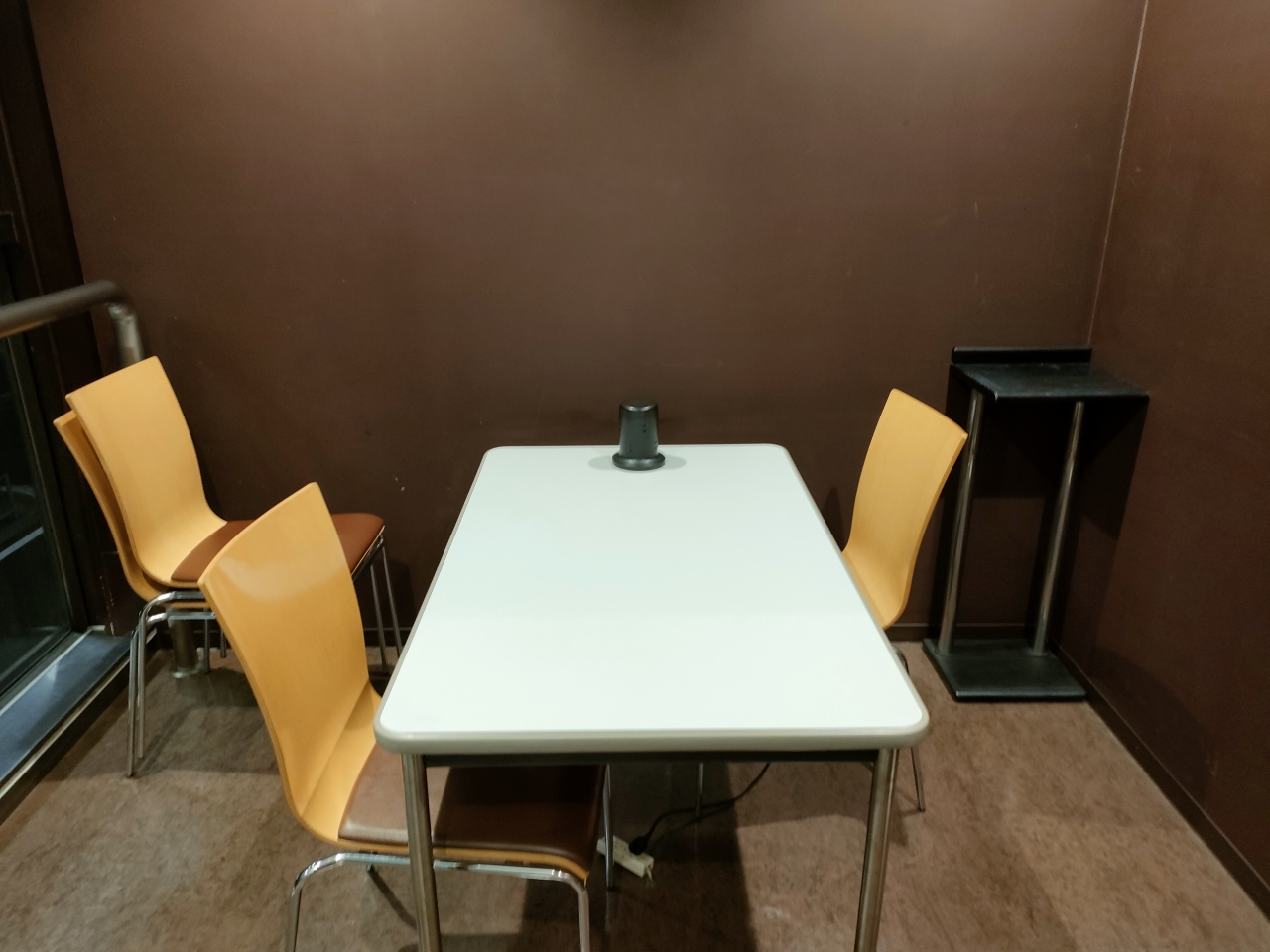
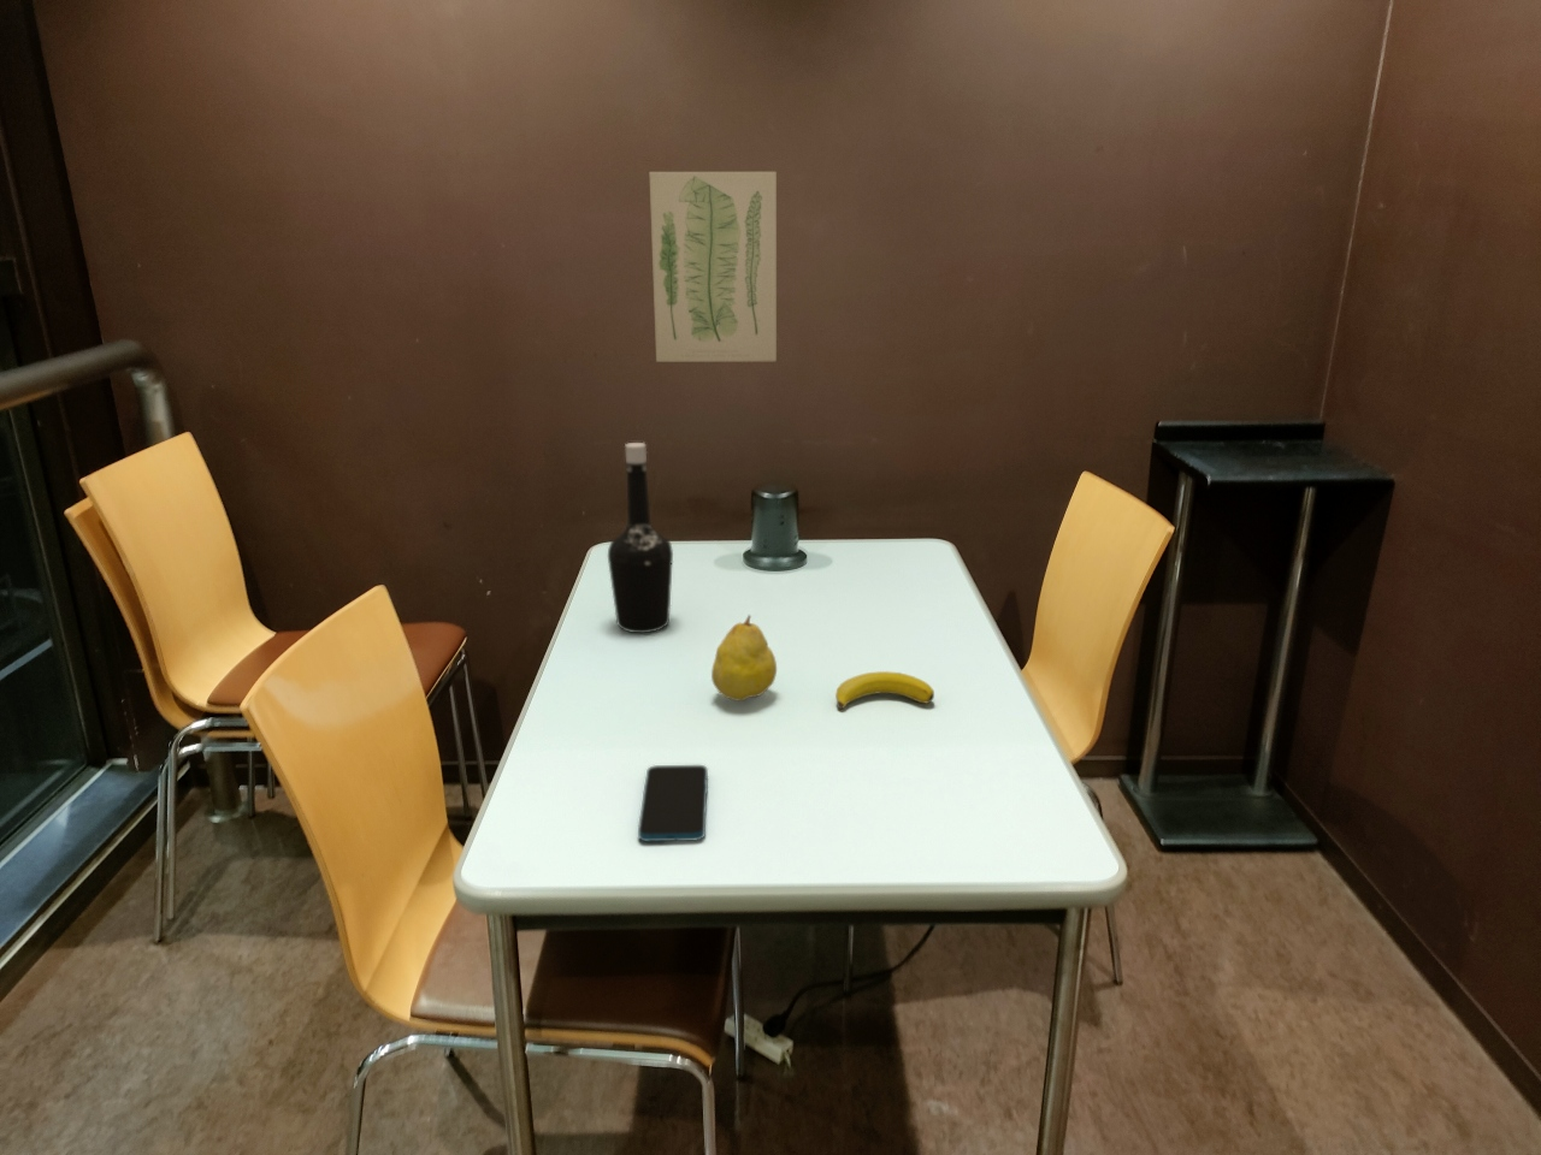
+ banana (881, 688)
+ fruit (744, 658)
+ wall art (713, 268)
+ smartphone (675, 800)
+ bottle (639, 536)
